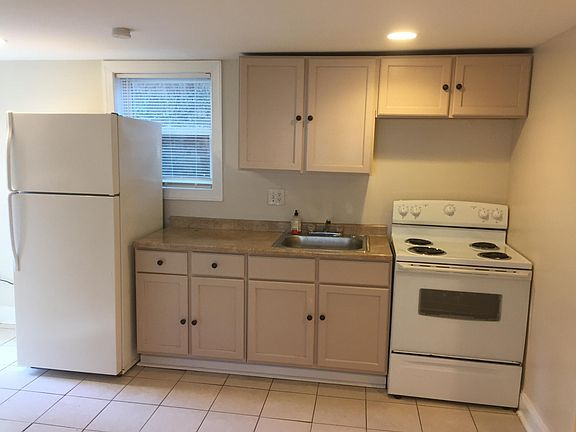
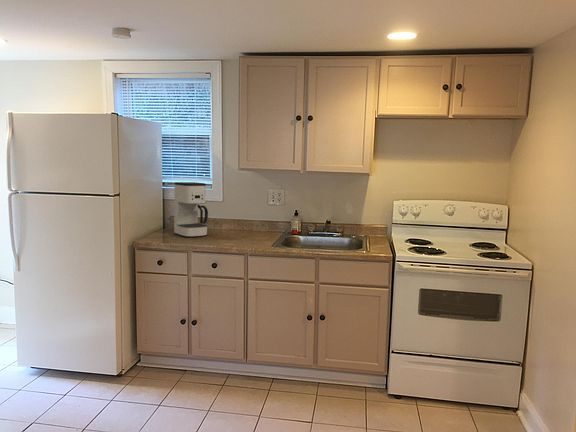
+ coffee maker (193, 208)
